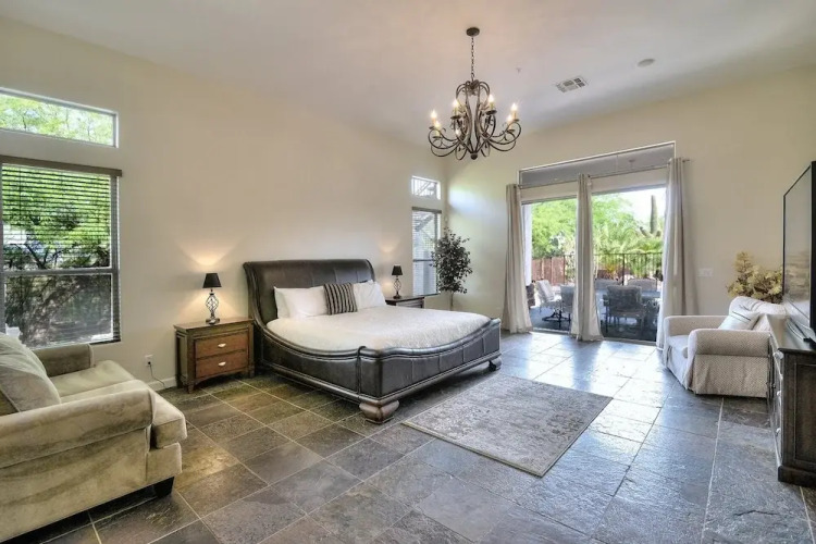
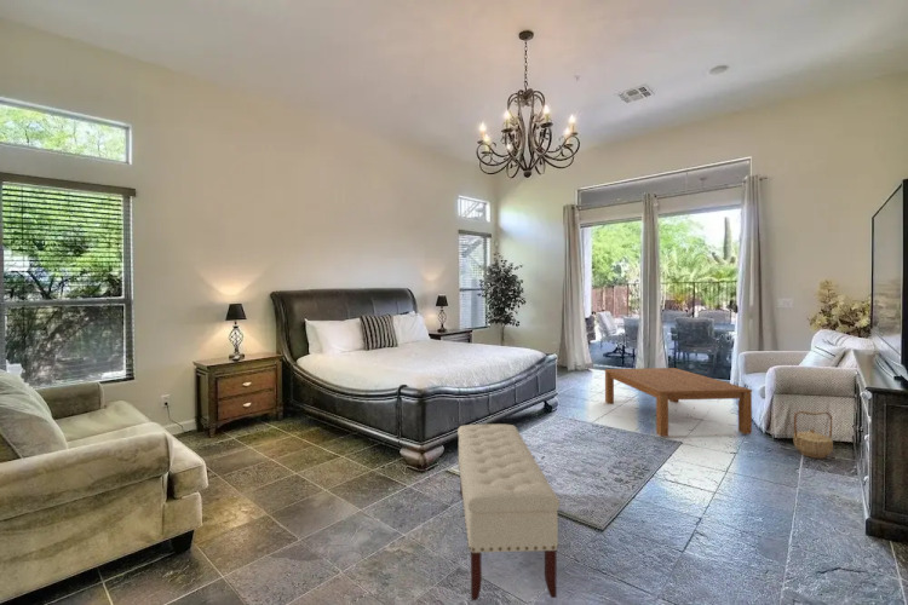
+ basket (812, 432)
+ coffee table (668, 397)
+ bench (498, 492)
